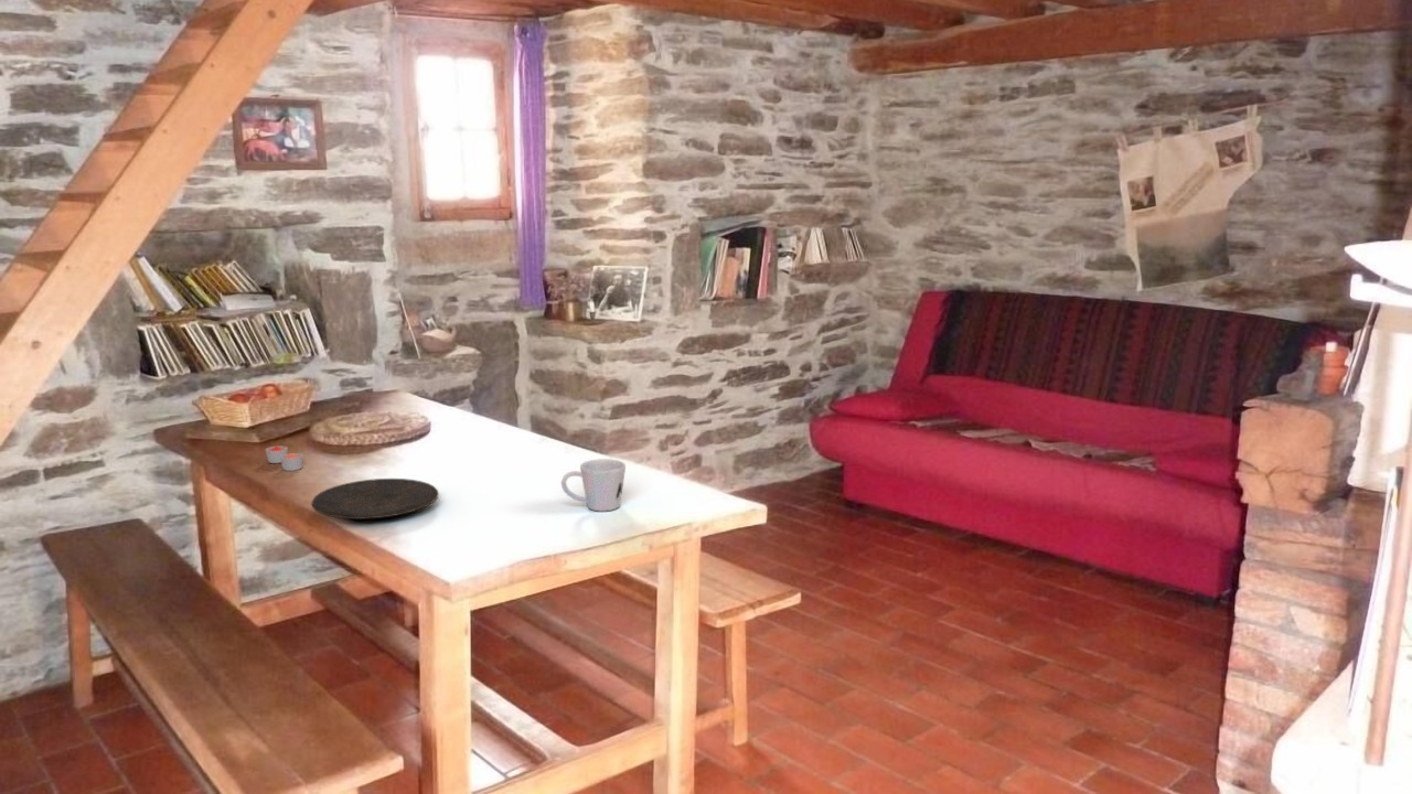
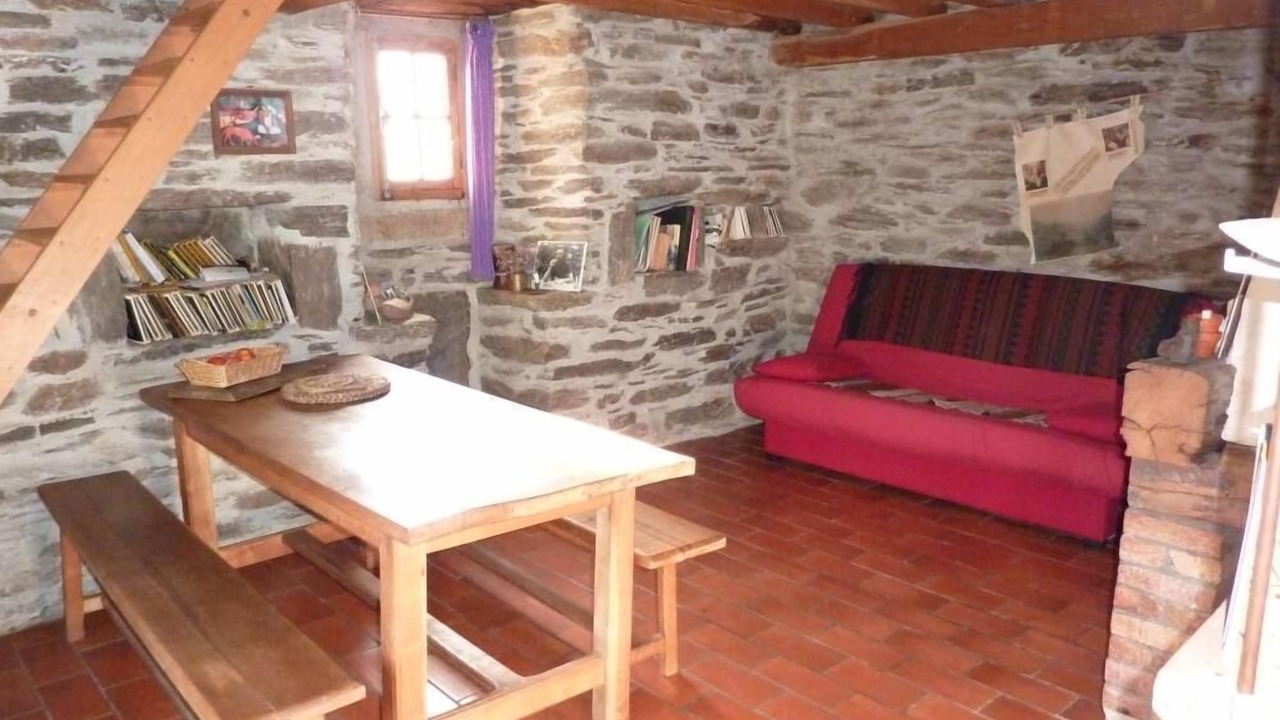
- candle (284, 457)
- plate (376, 502)
- mug (593, 486)
